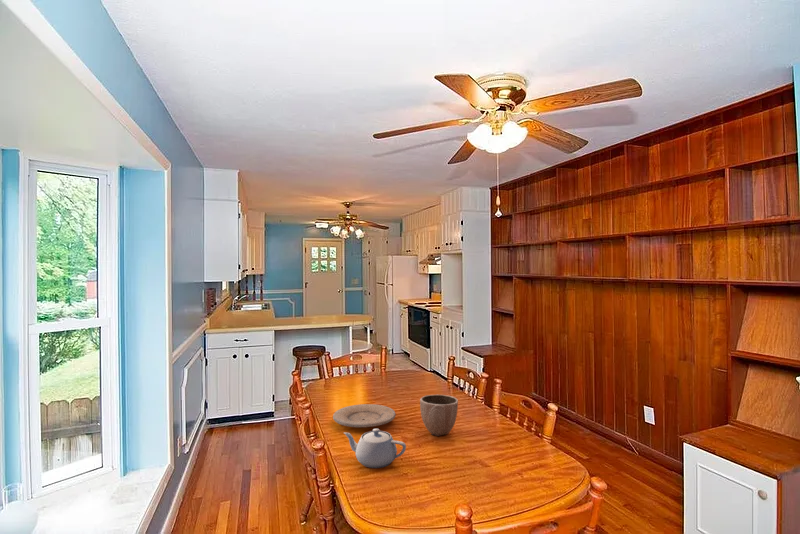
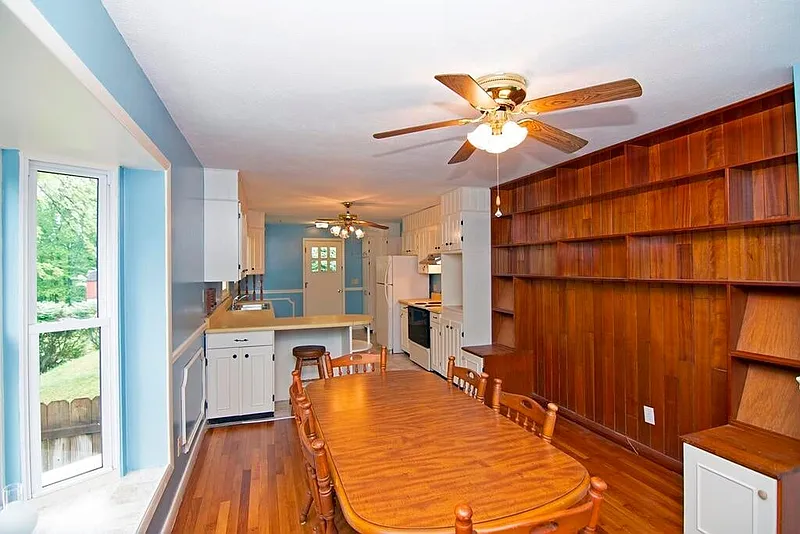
- teapot (374, 445)
- decorative bowl (439, 416)
- plate (364, 417)
